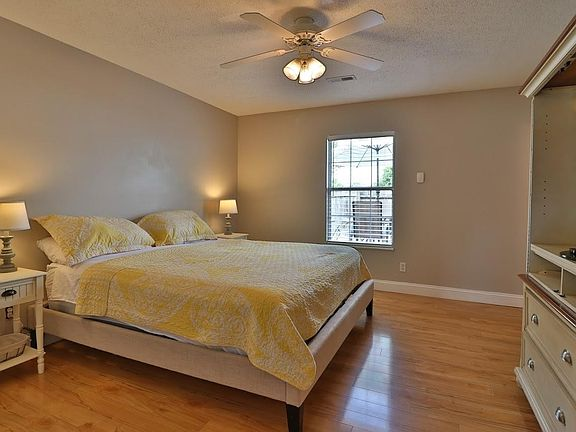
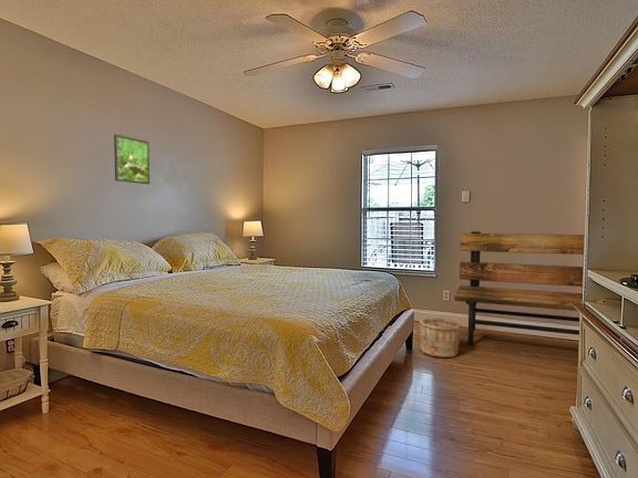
+ bench (543, 291)
+ wooden bucket (439, 336)
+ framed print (132, 160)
